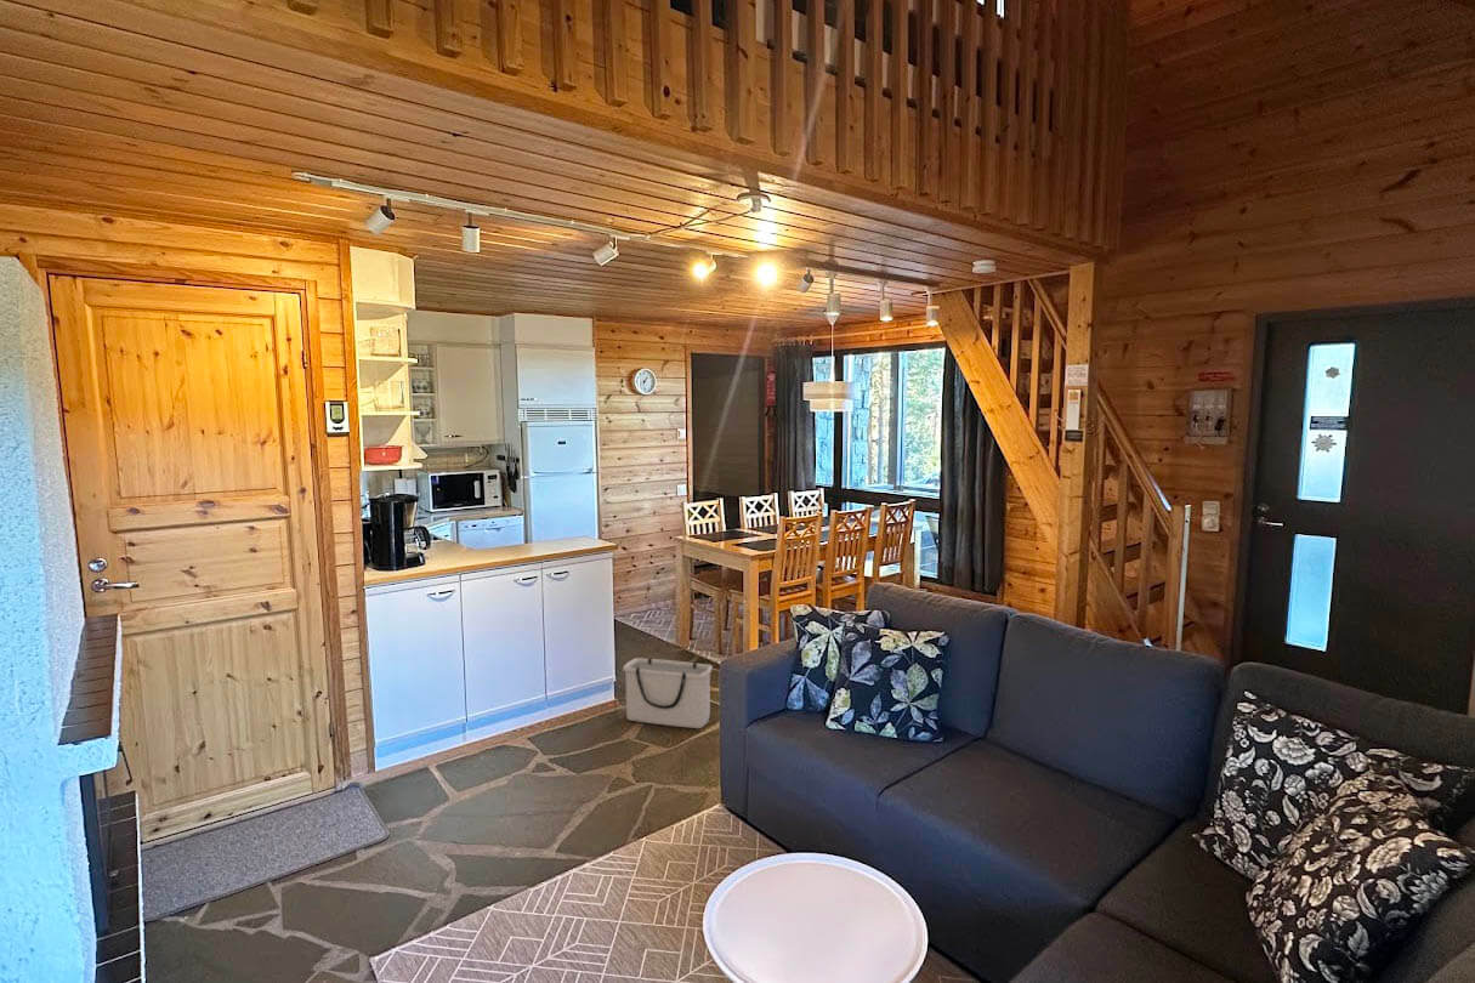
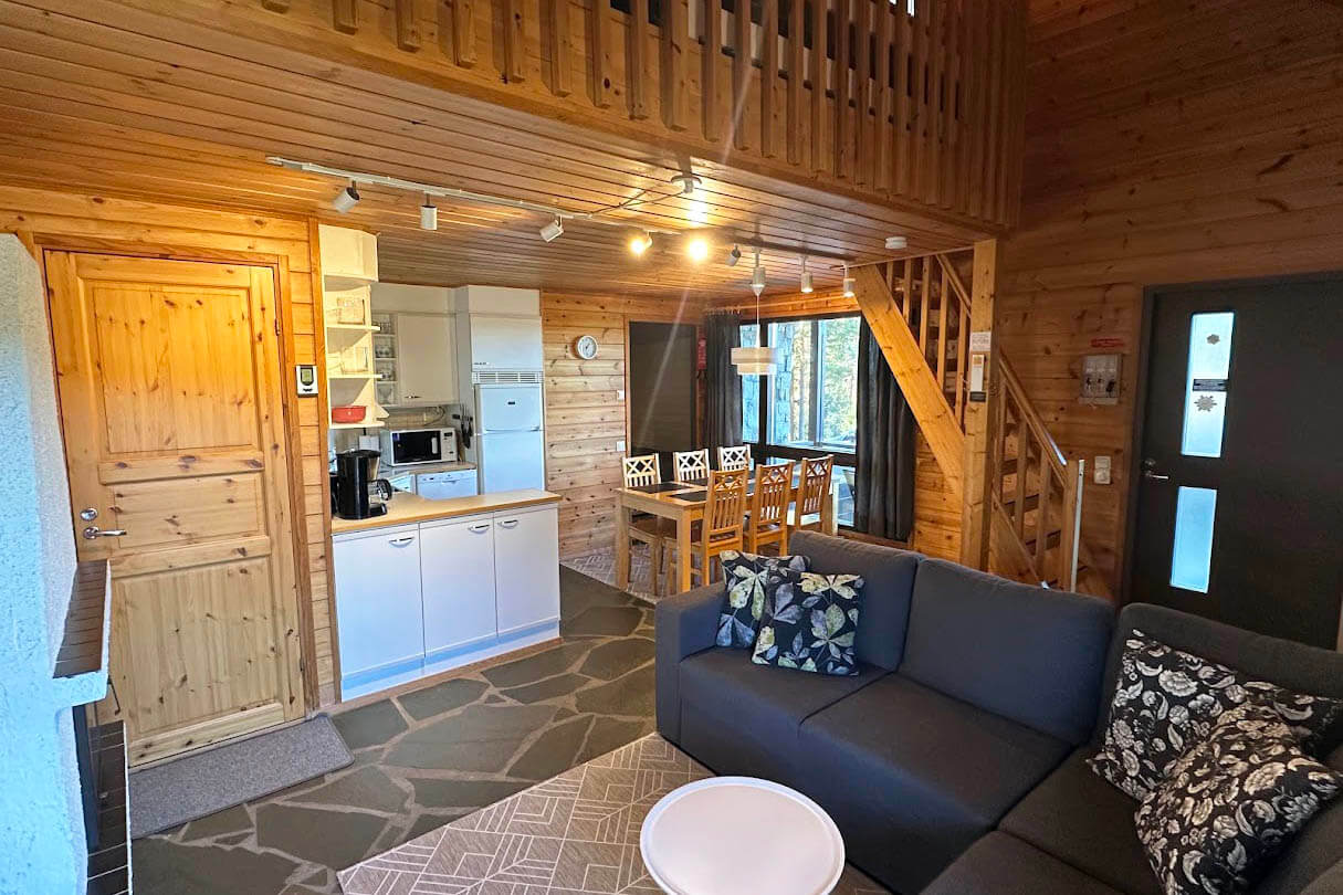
- storage bin (668, 692)
